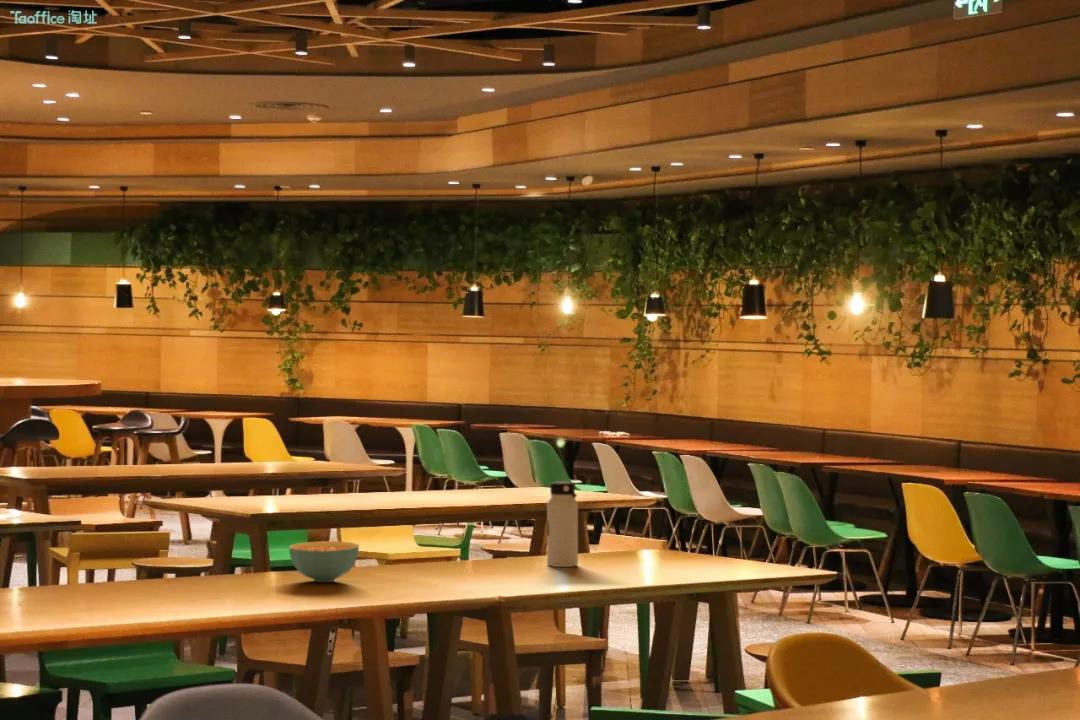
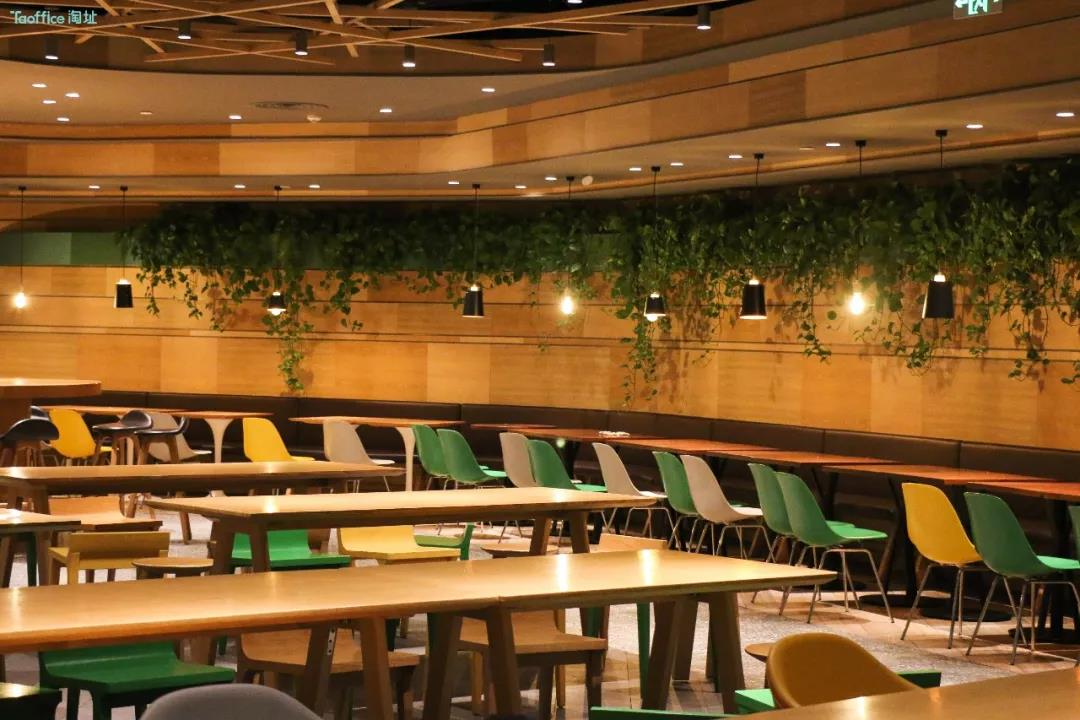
- cereal bowl (324, 563)
- water bottle (562, 523)
